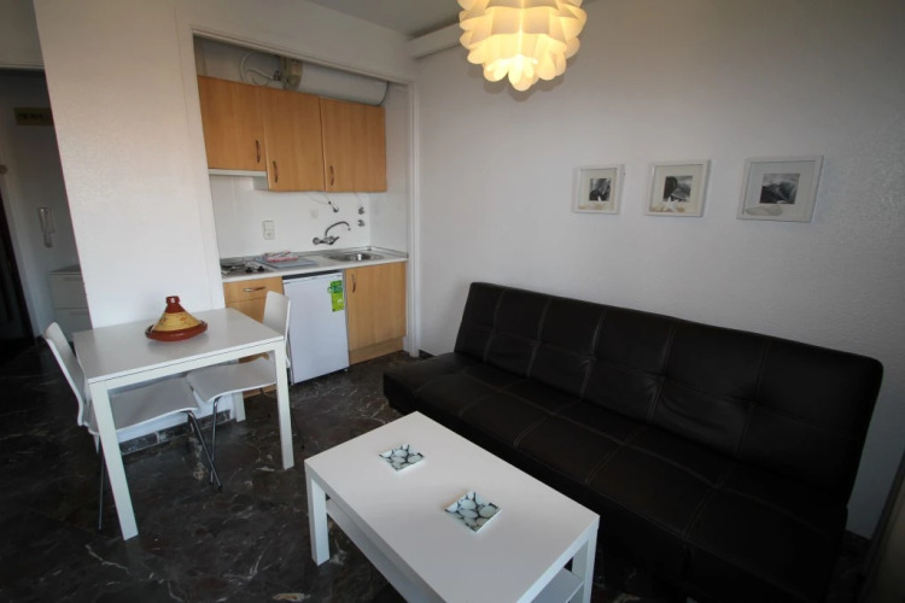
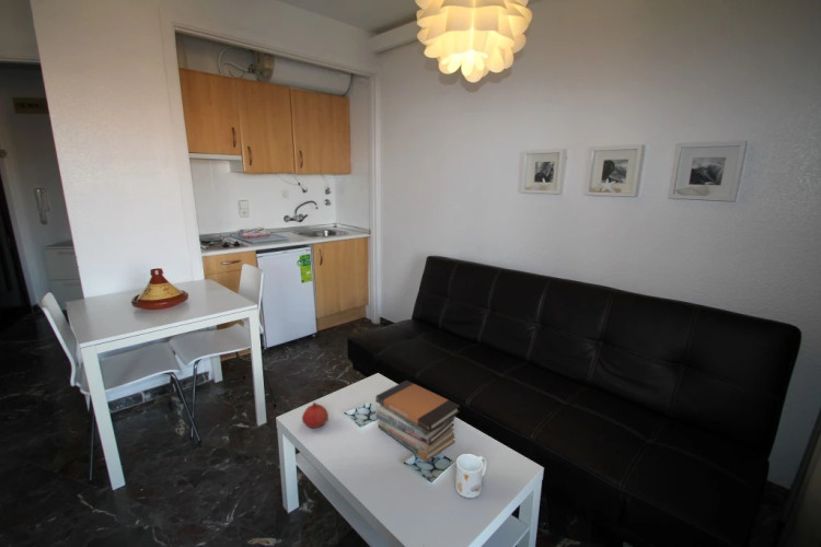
+ book stack (415, 417)
+ fruit (315, 414)
+ mug (473, 472)
